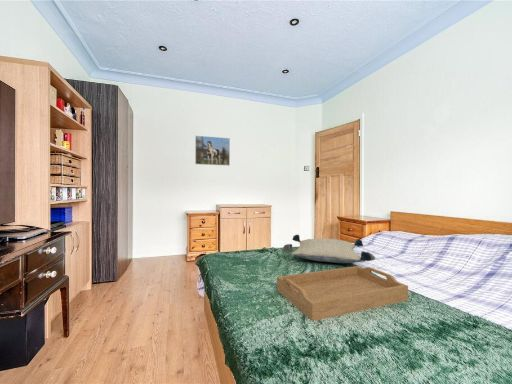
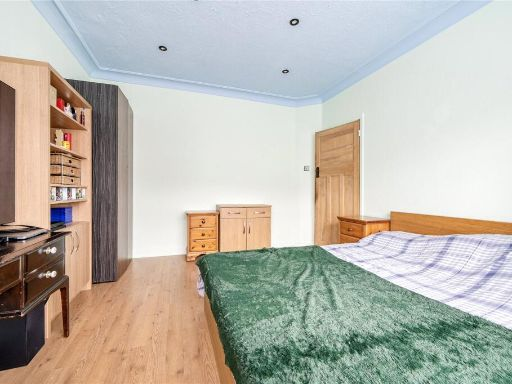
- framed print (212, 151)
- pillow (326, 249)
- serving tray (339, 285)
